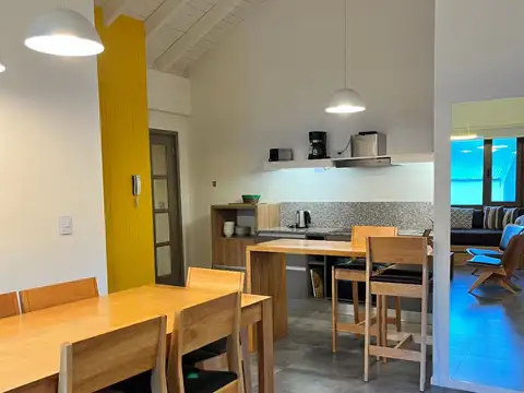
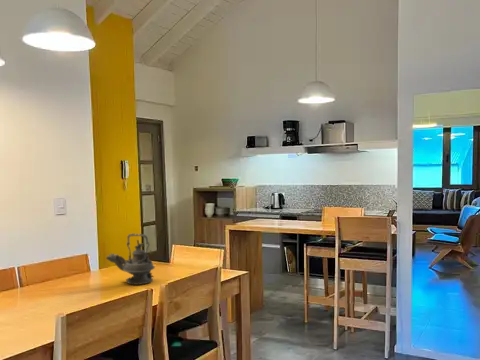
+ teapot (129, 257)
